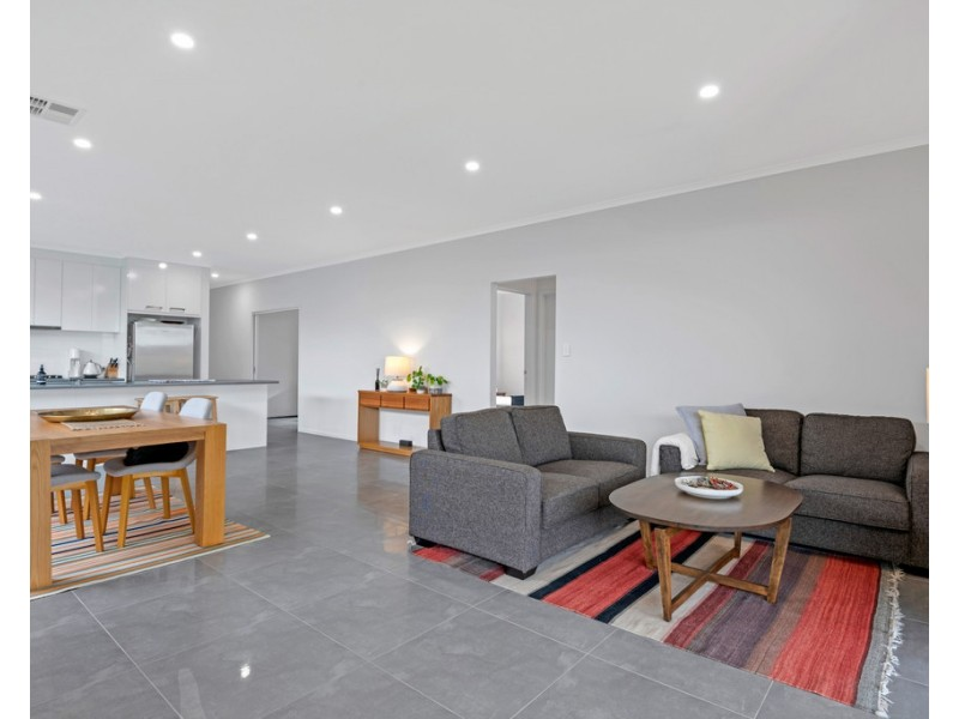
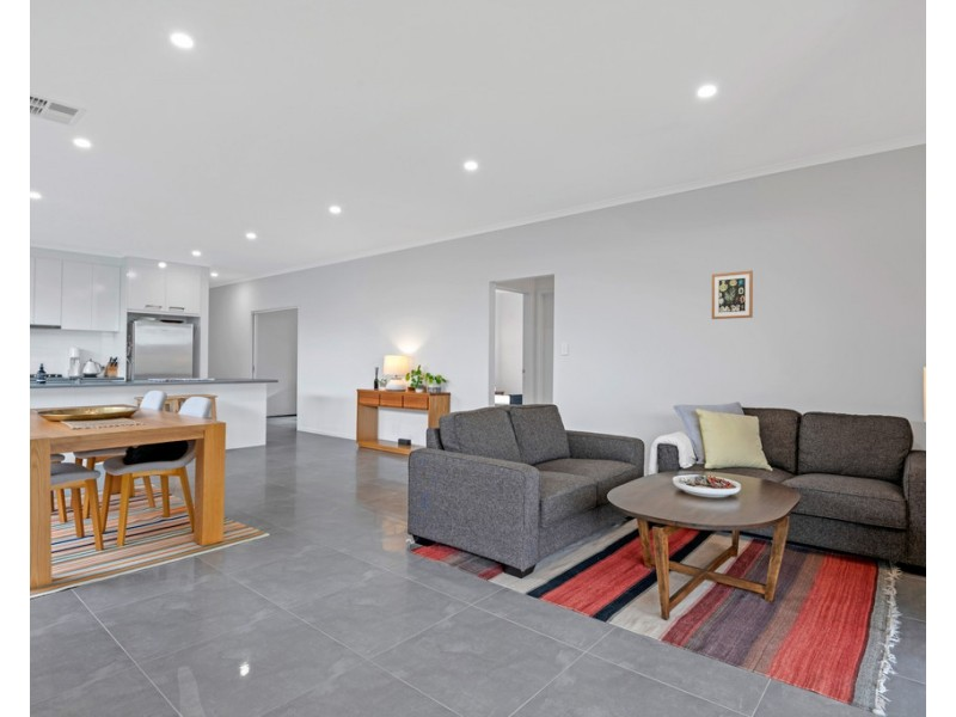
+ wall art (731, 295)
